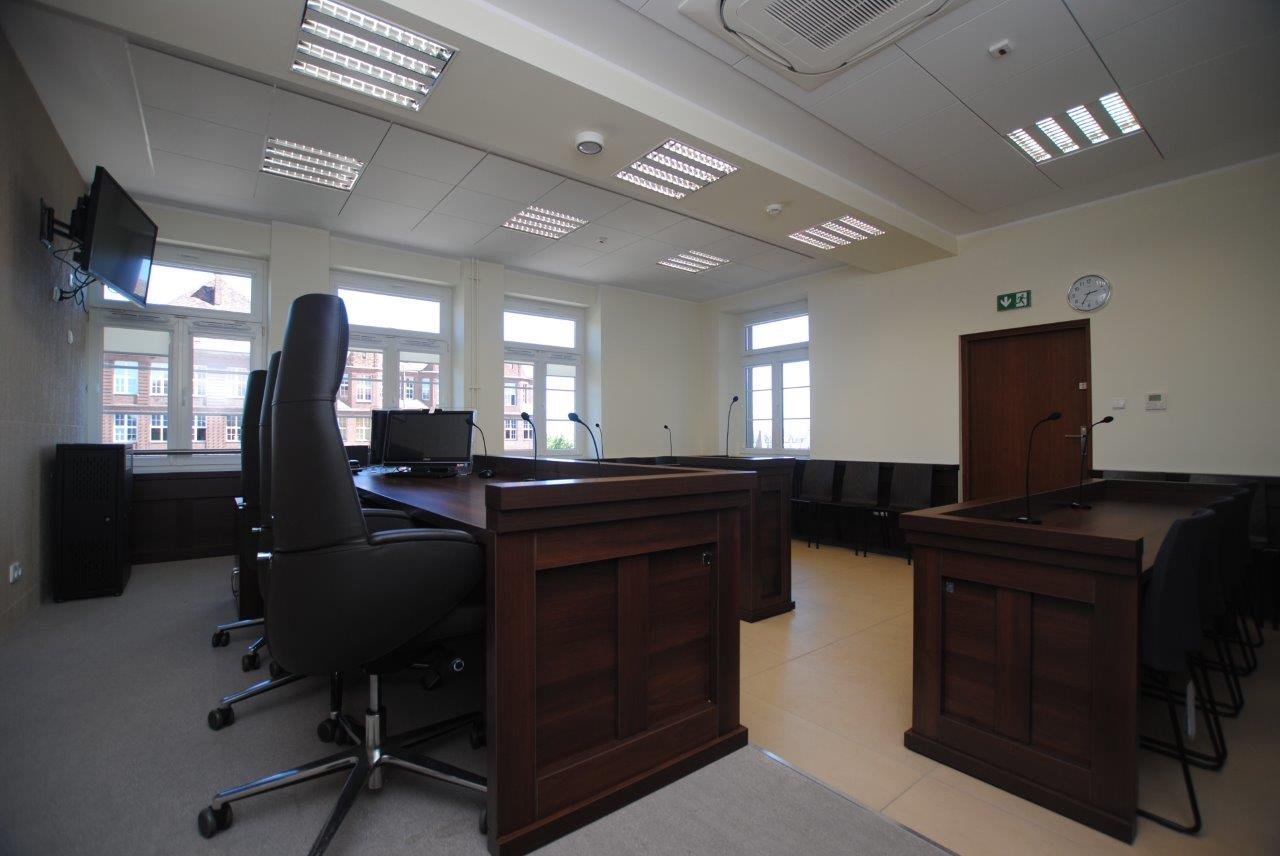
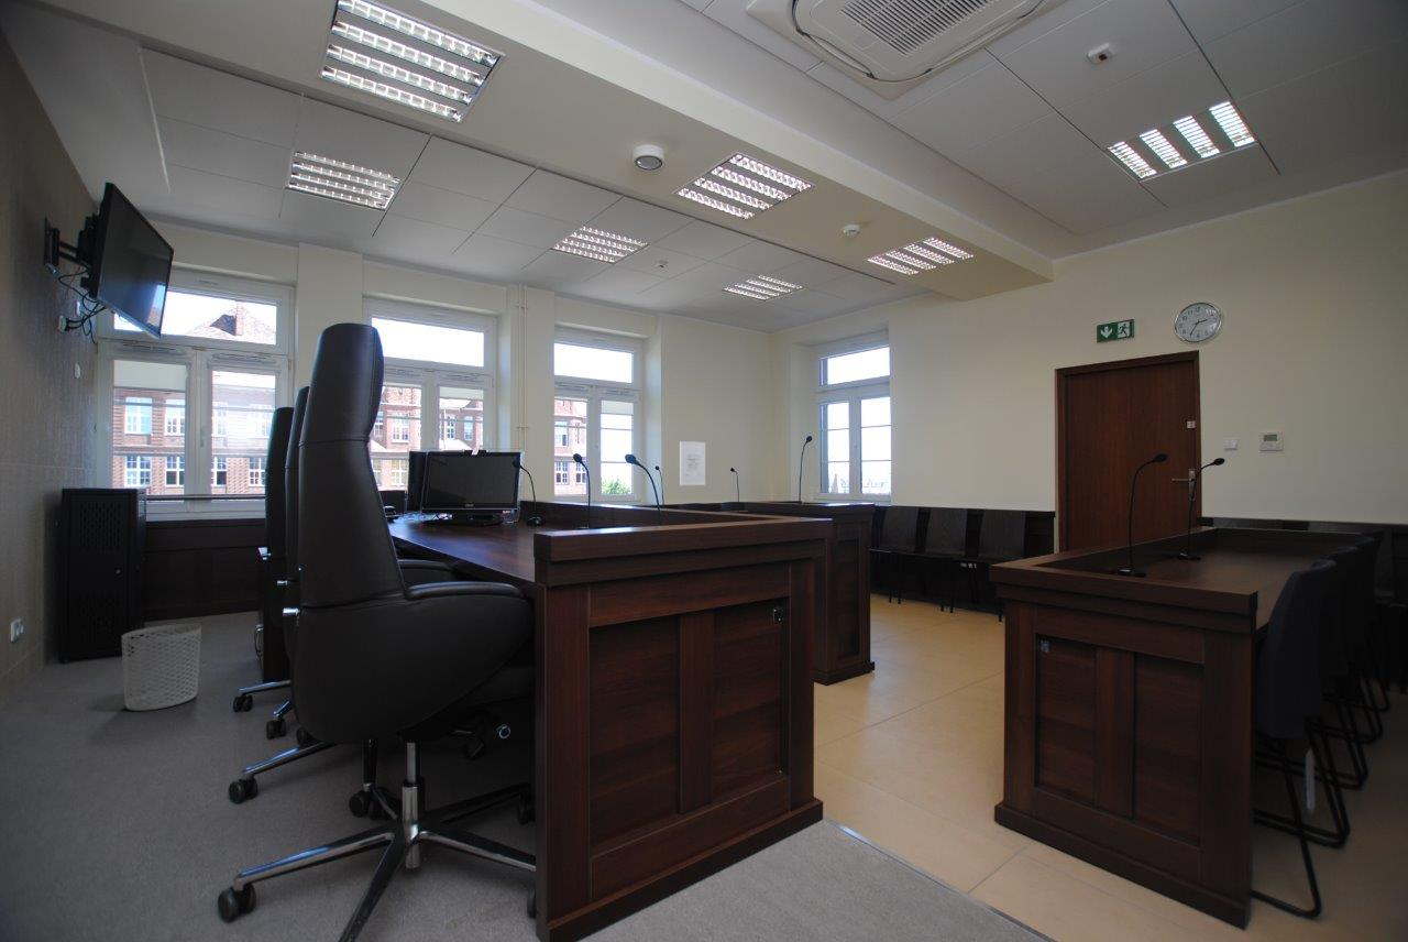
+ wall art (692, 463)
+ waste bin (162, 666)
